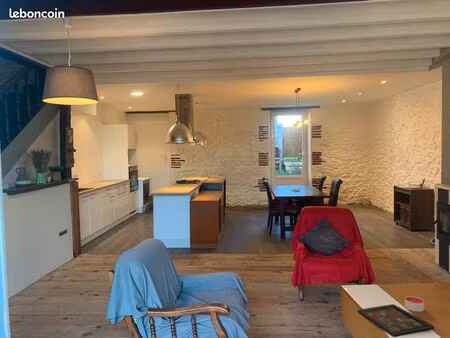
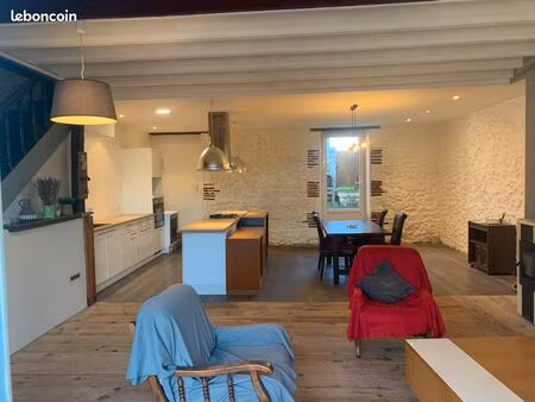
- decorative tray (393, 319)
- candle (414, 303)
